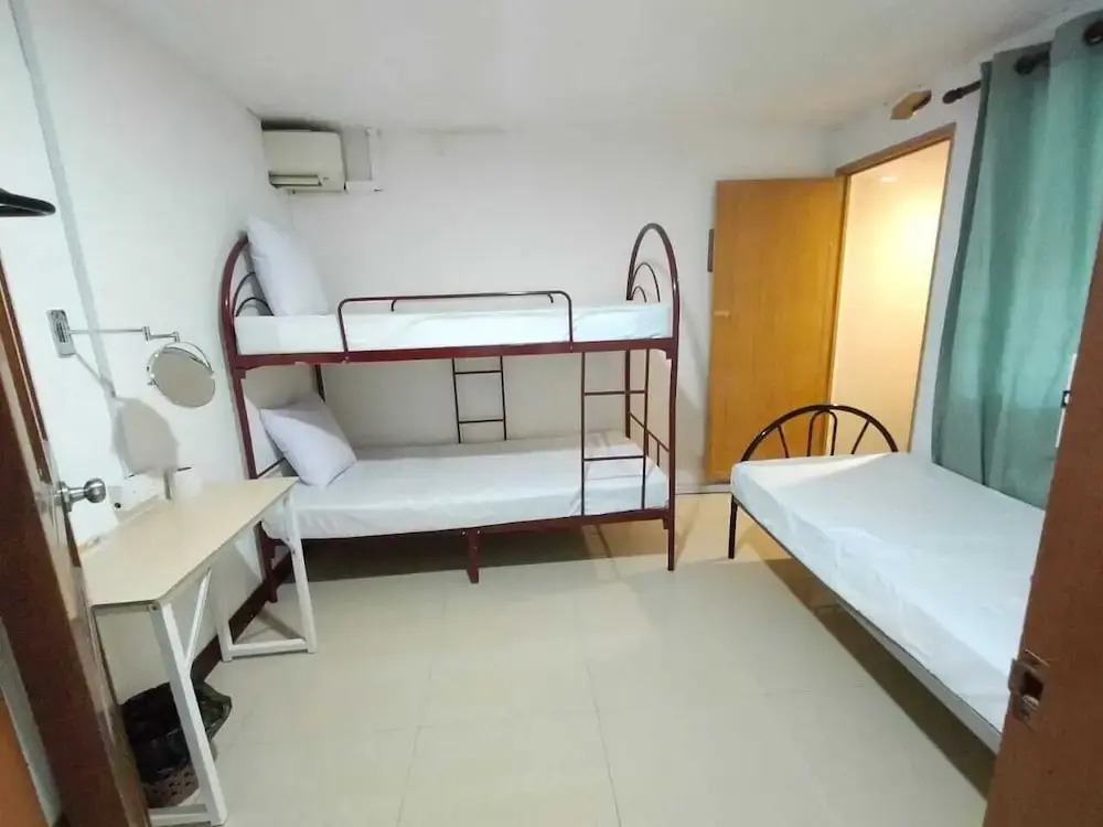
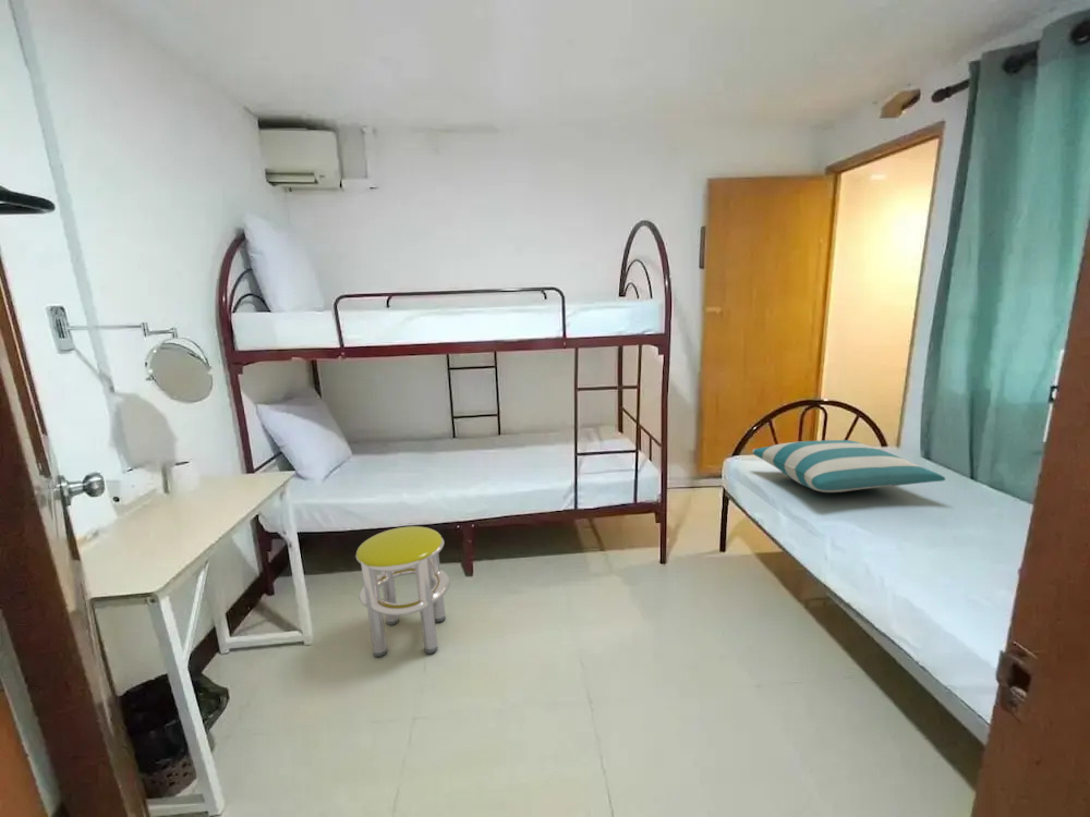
+ stool (395, 590)
+ pillow (837, 464)
